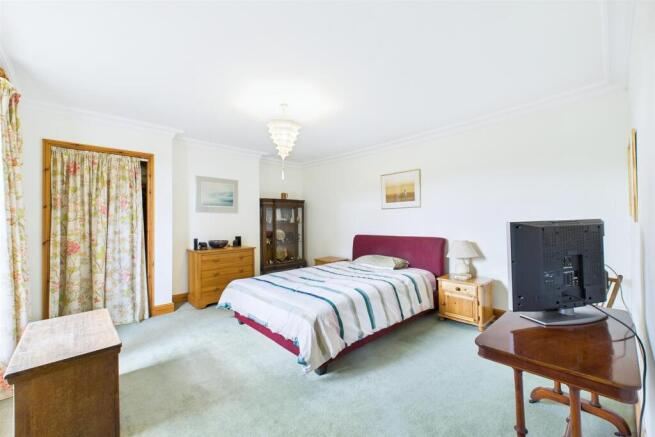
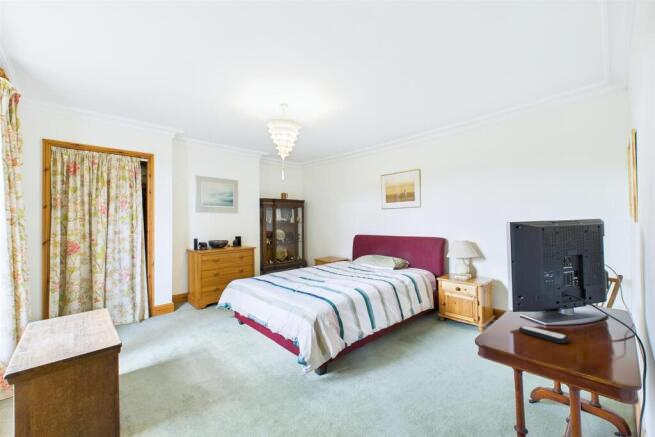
+ remote control (542, 333)
